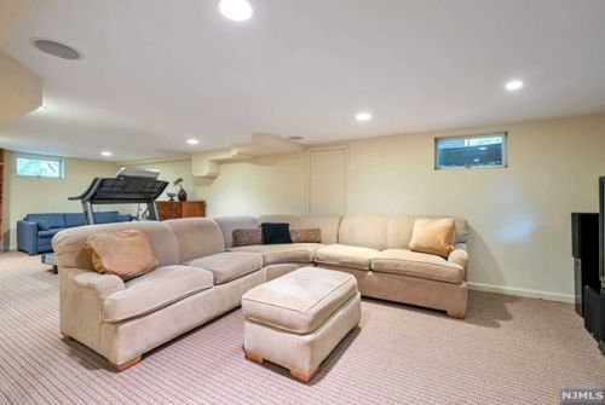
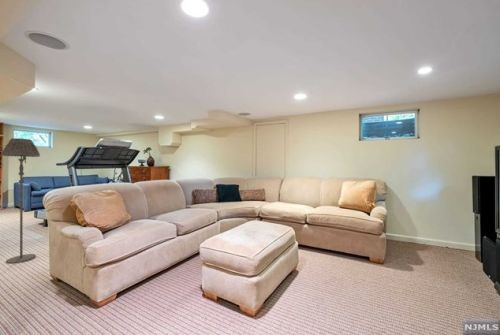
+ floor lamp (21, 199)
